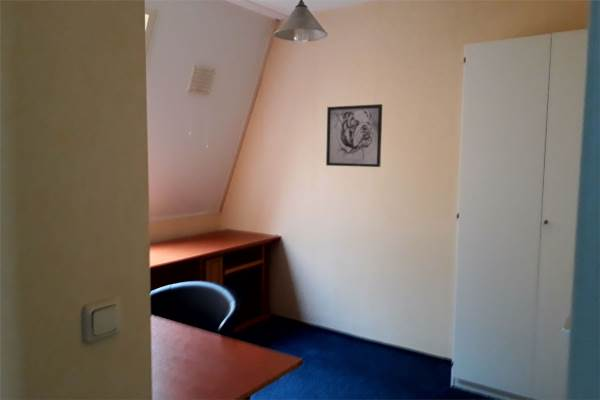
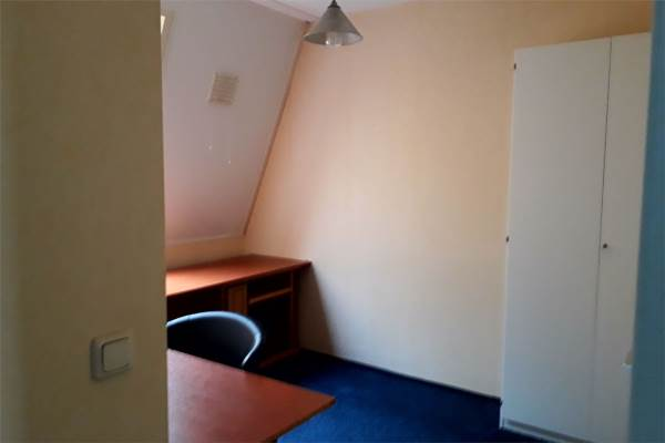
- wall art (353, 136)
